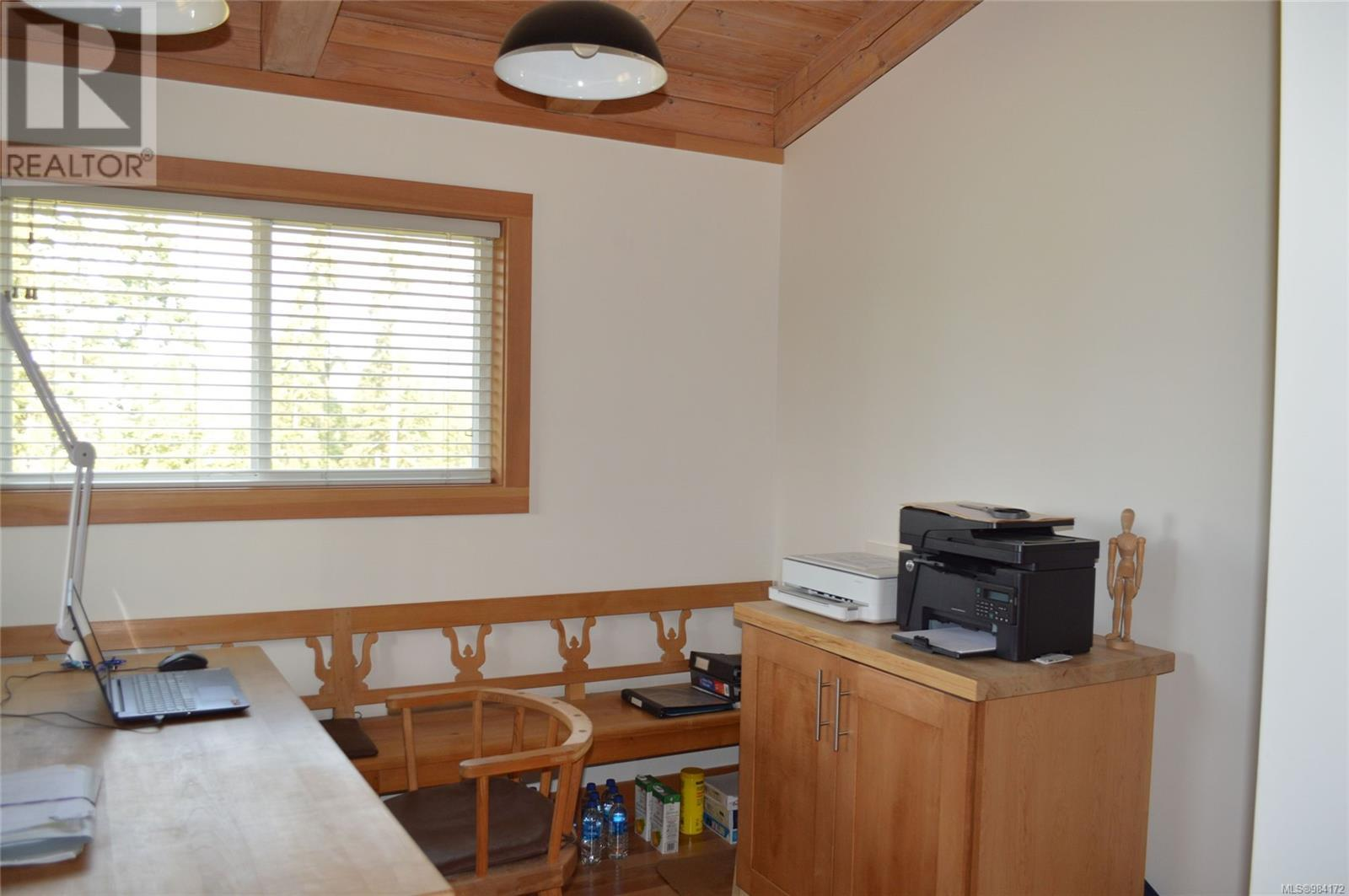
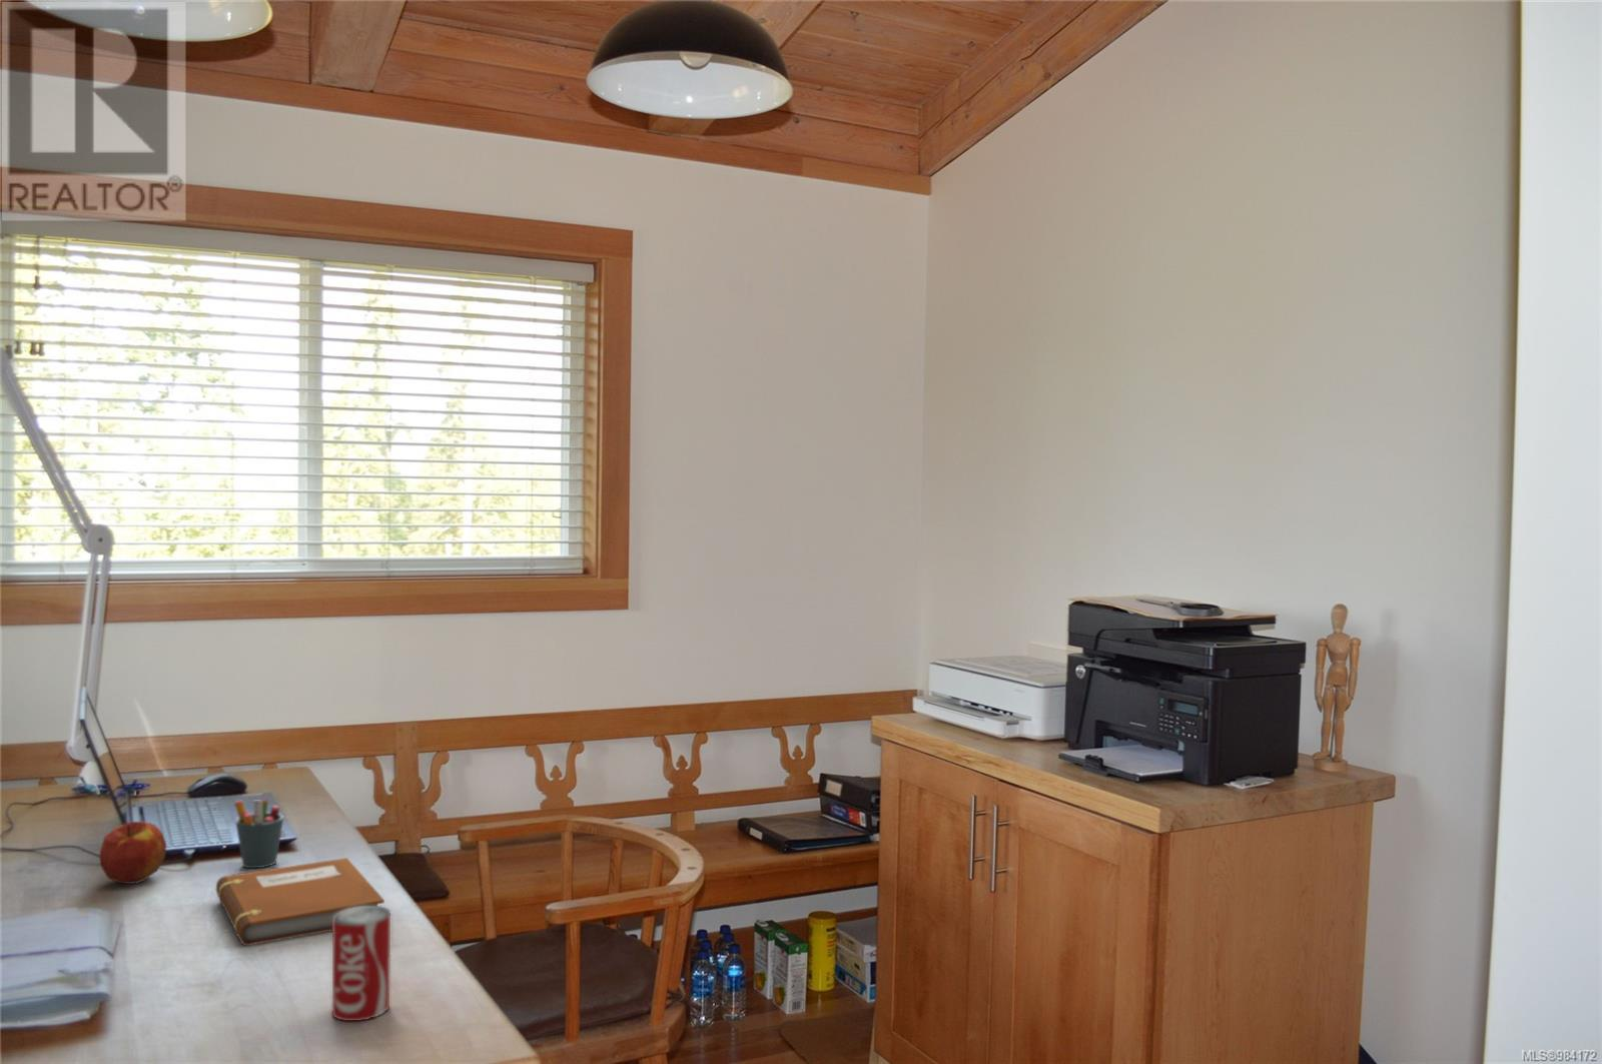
+ notebook (297, 897)
+ pen holder (259, 829)
+ beverage can (361, 962)
+ apple (134, 850)
